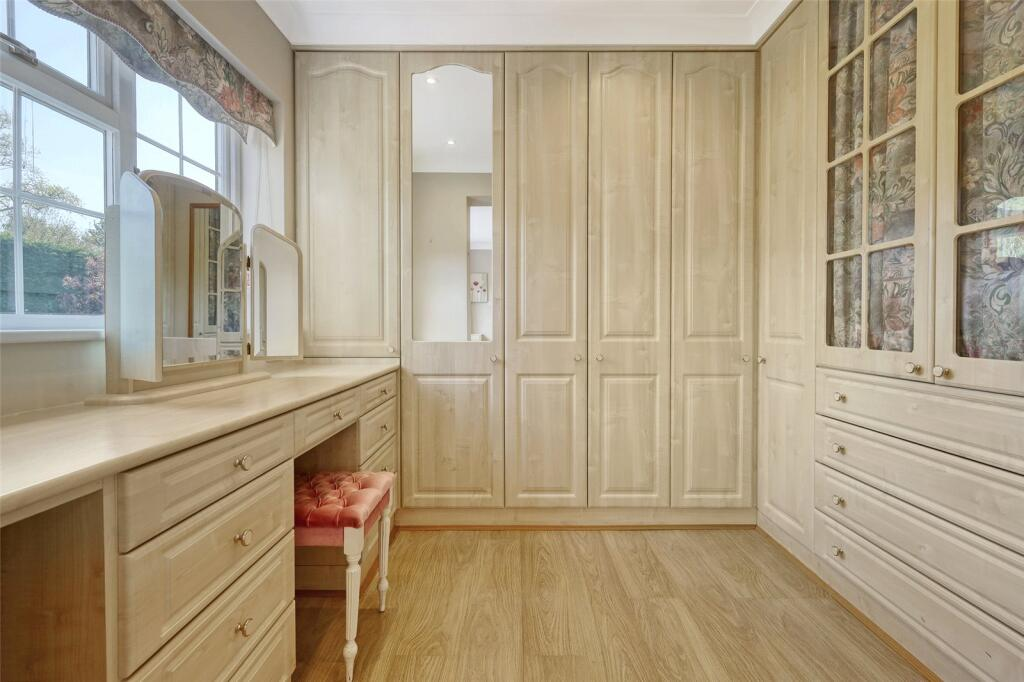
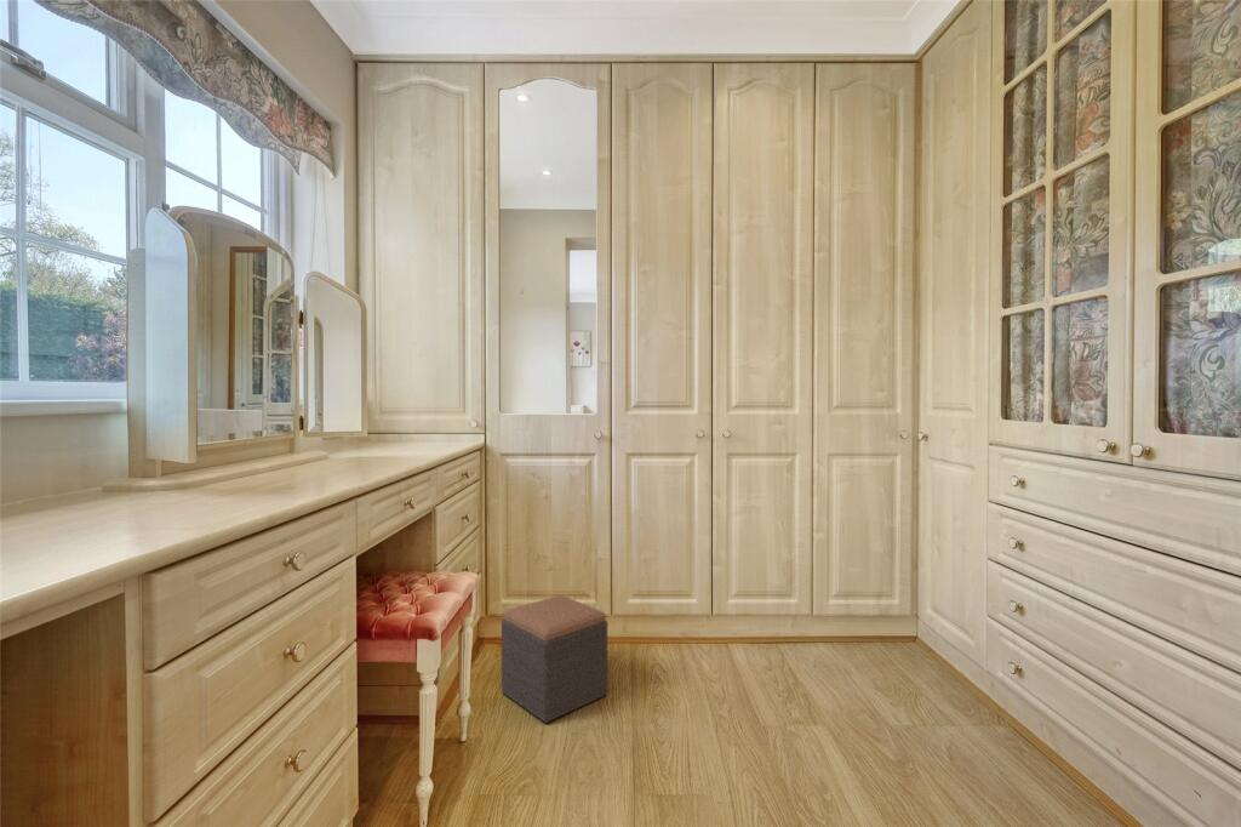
+ footstool (554, 651)
